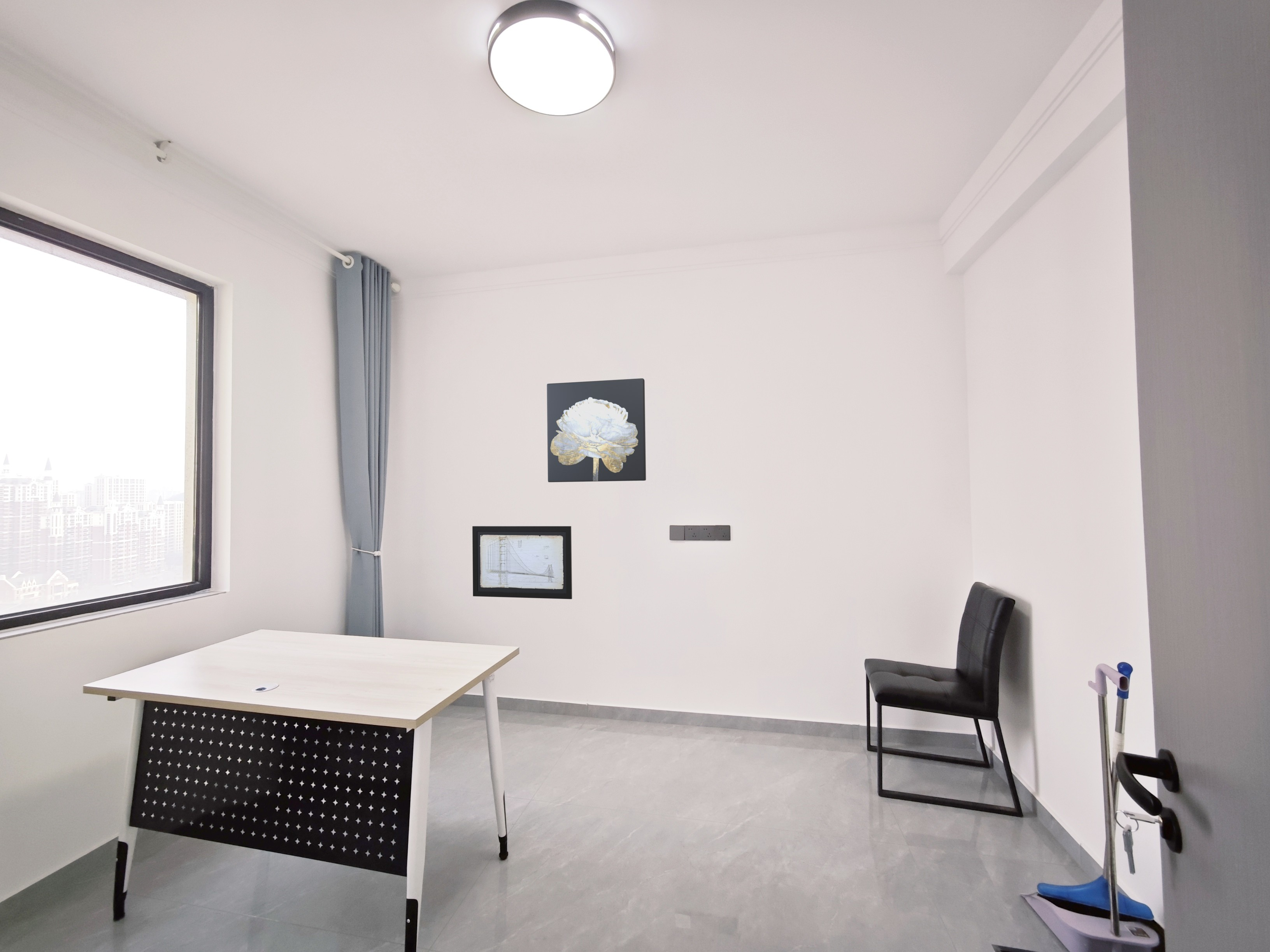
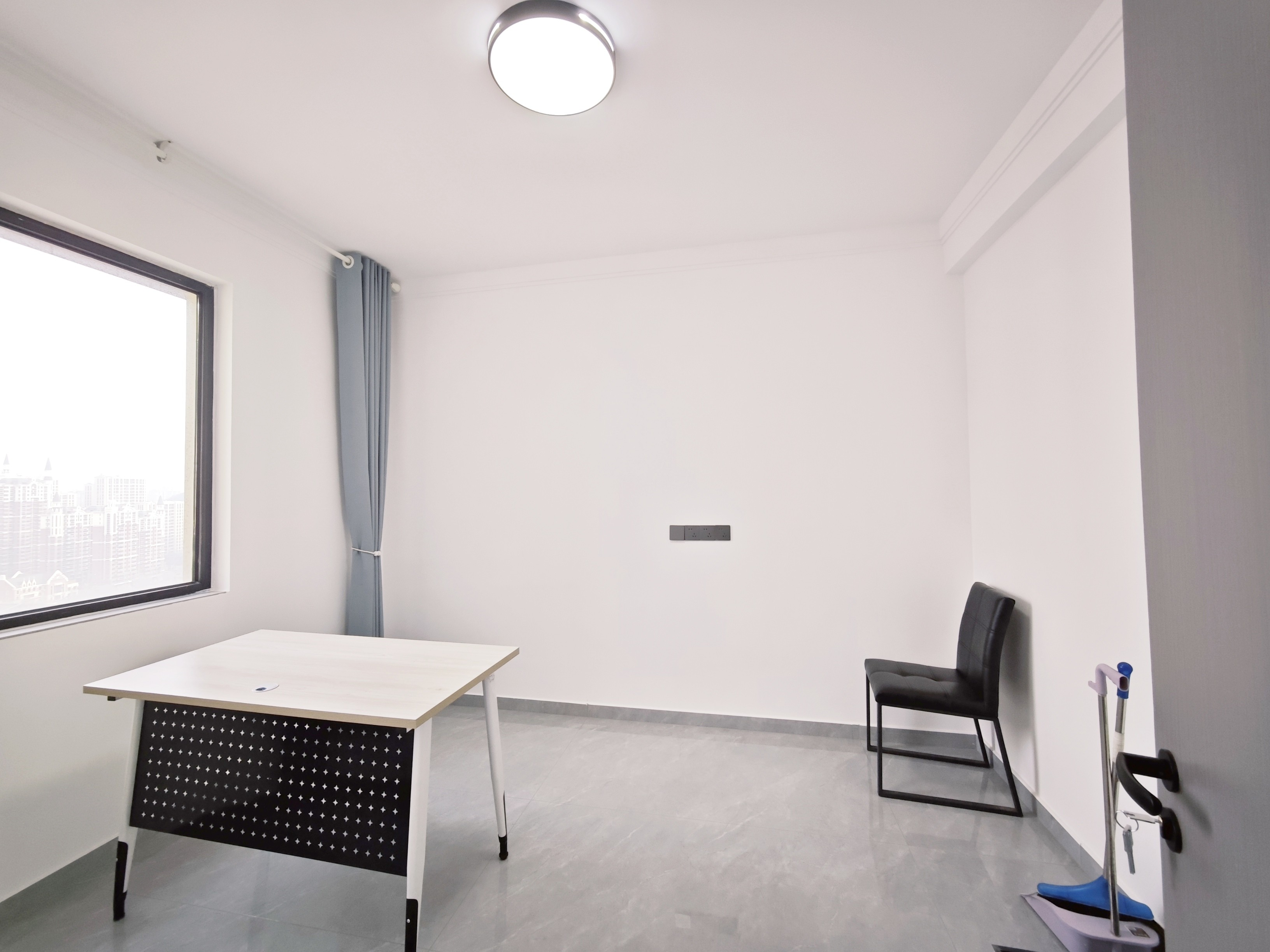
- wall art (521, 562)
- wall art (596, 431)
